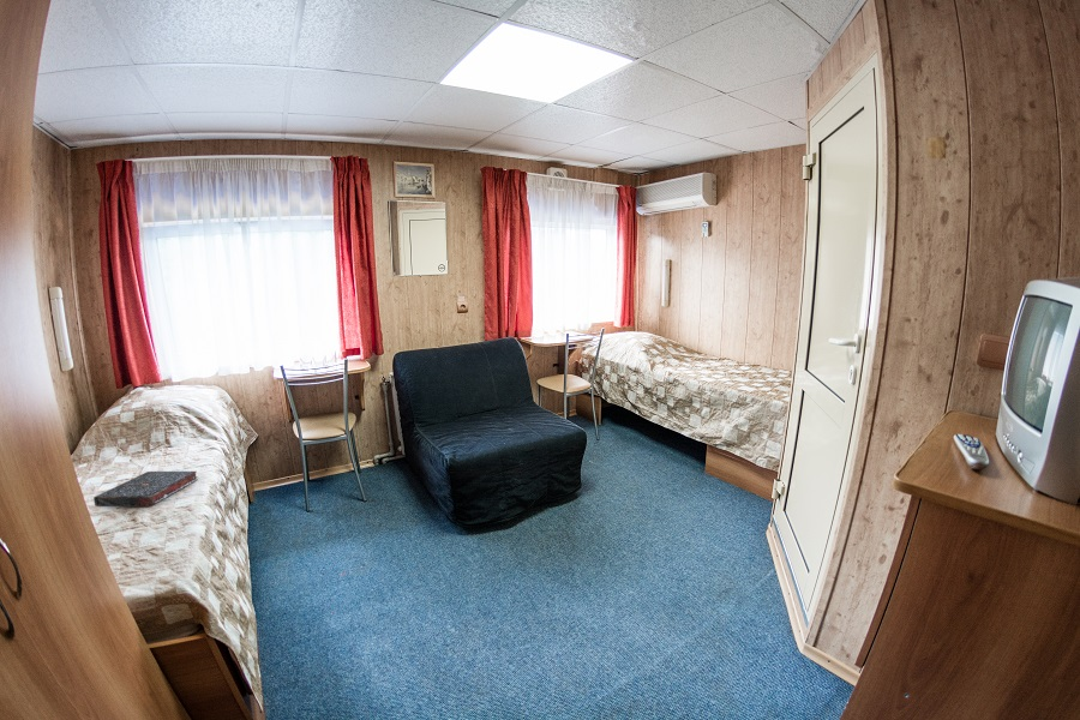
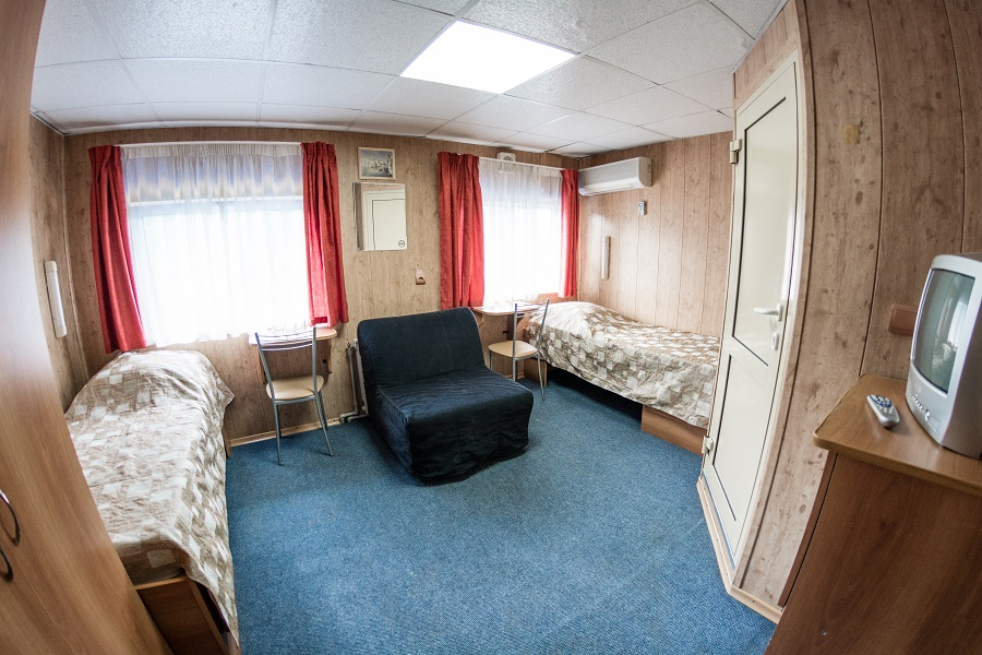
- book (149, 487)
